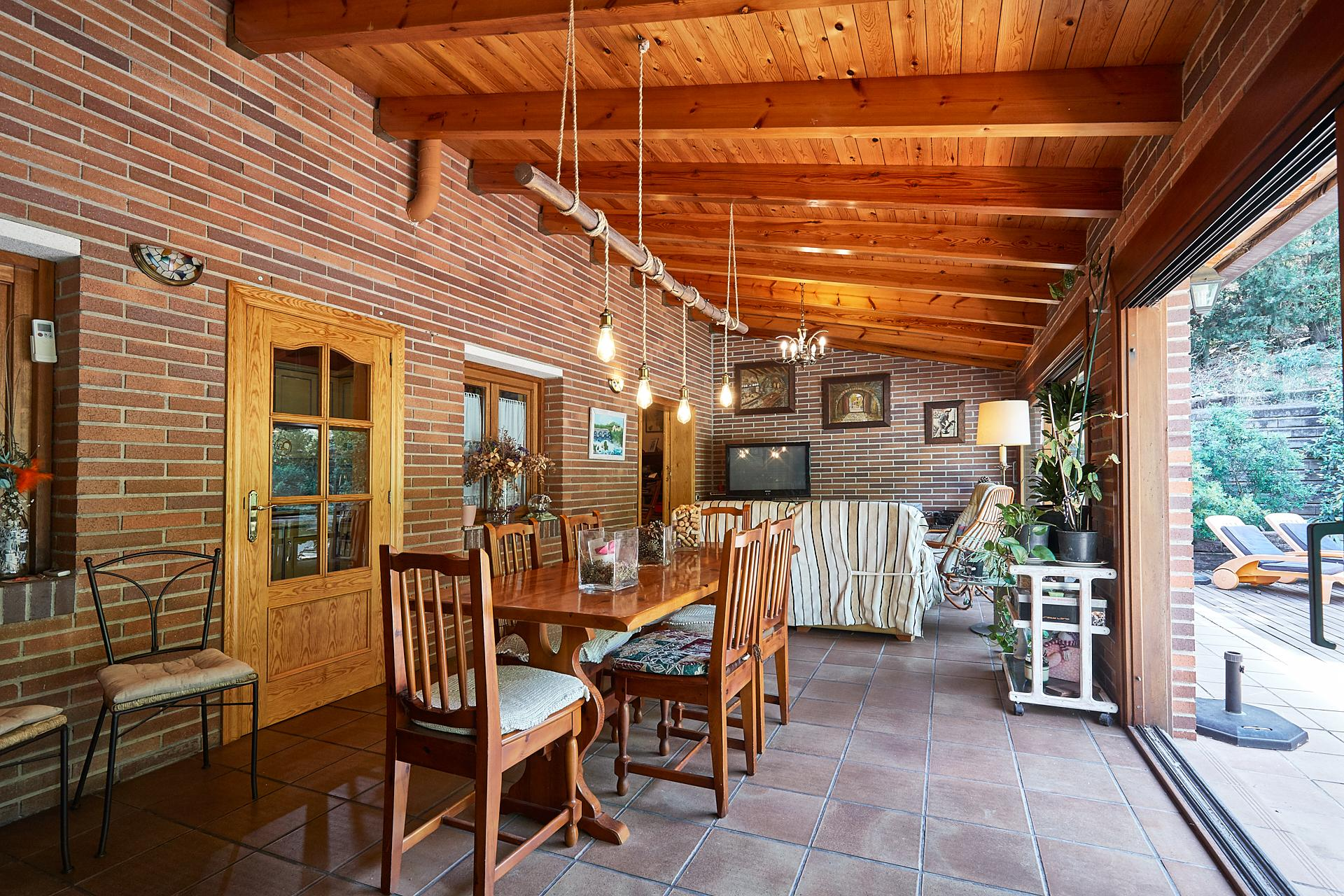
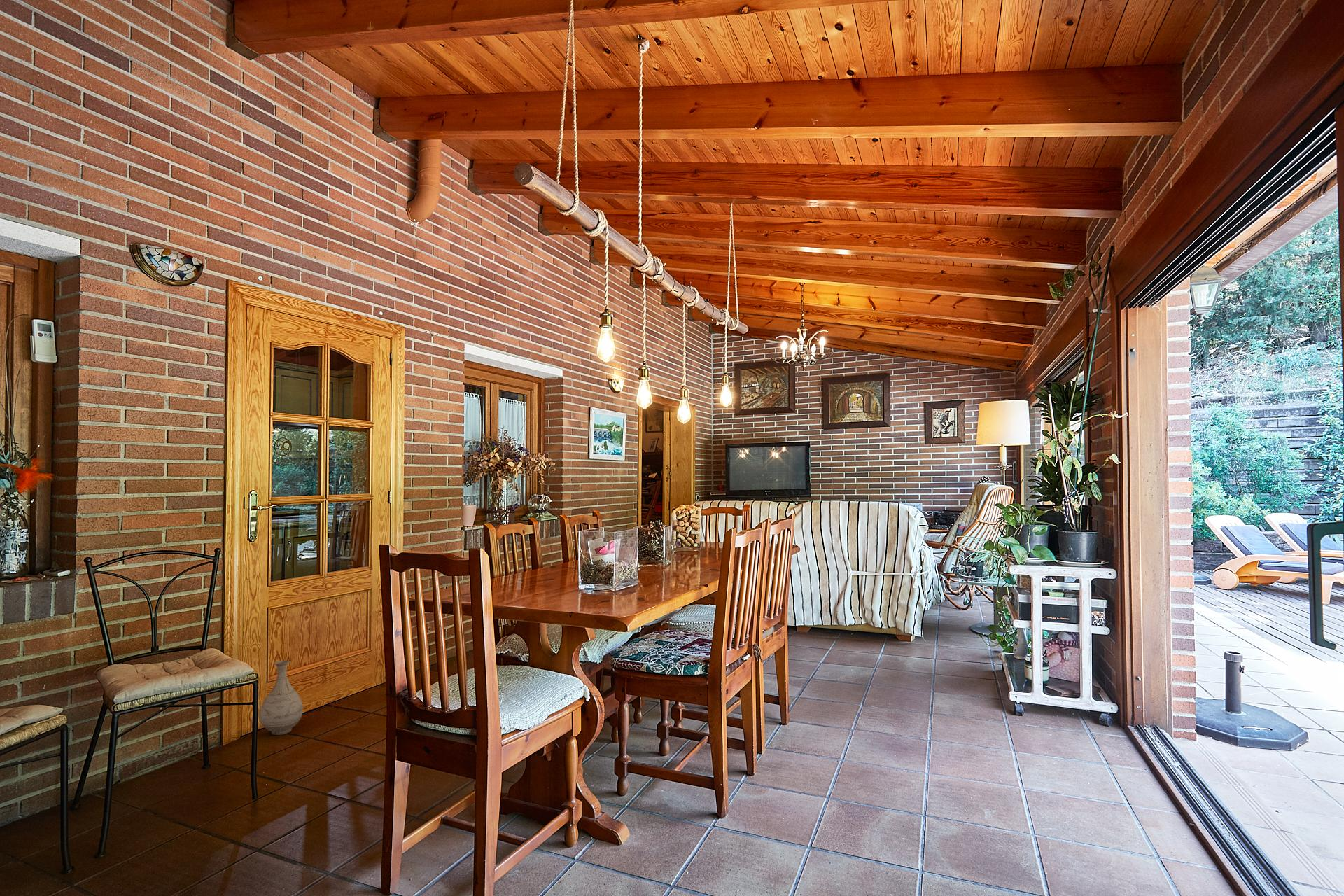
+ vase (281, 696)
